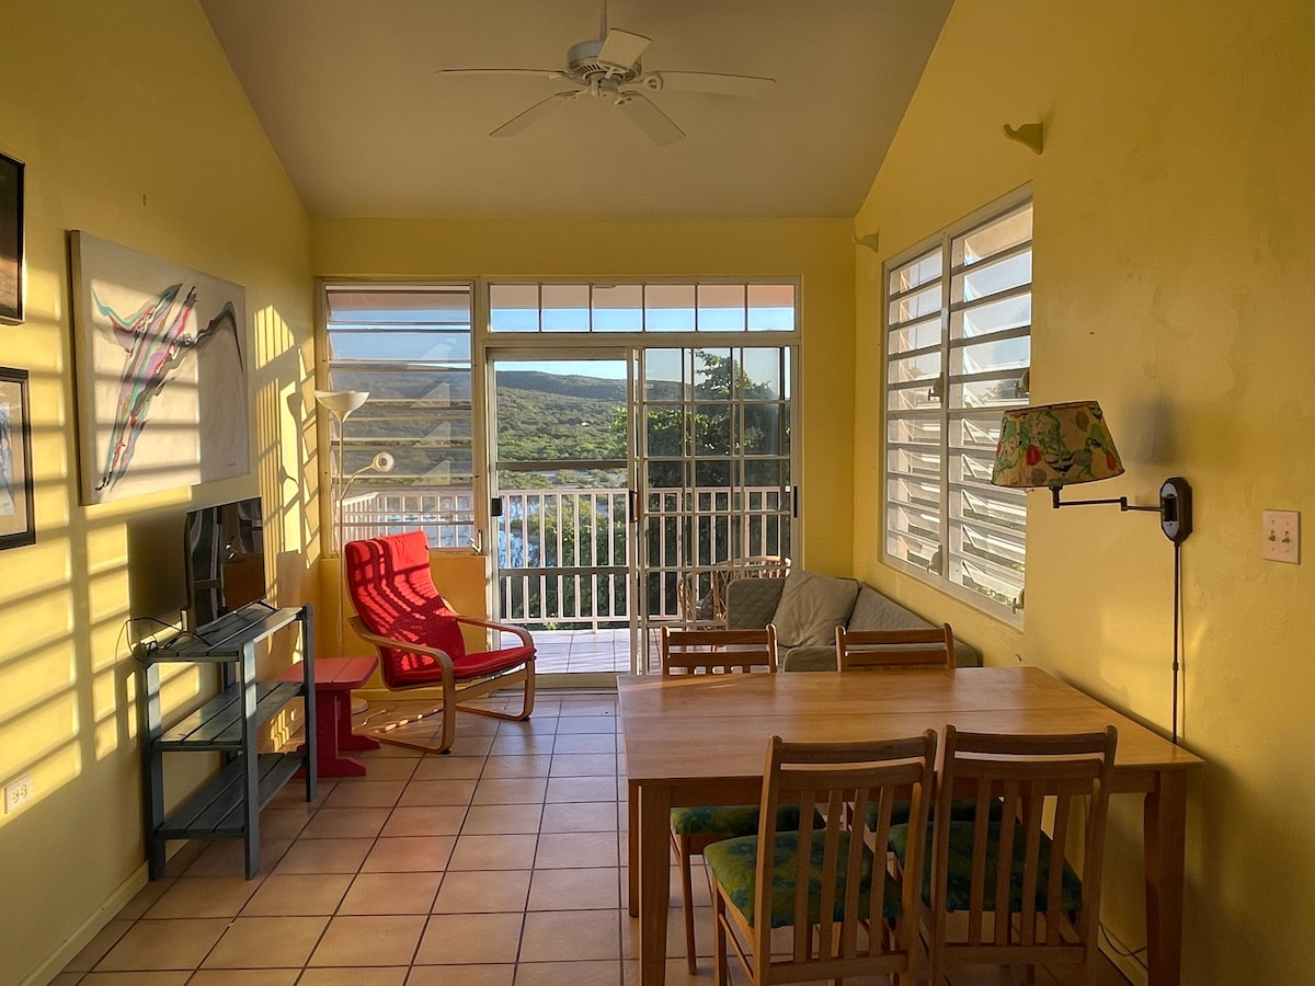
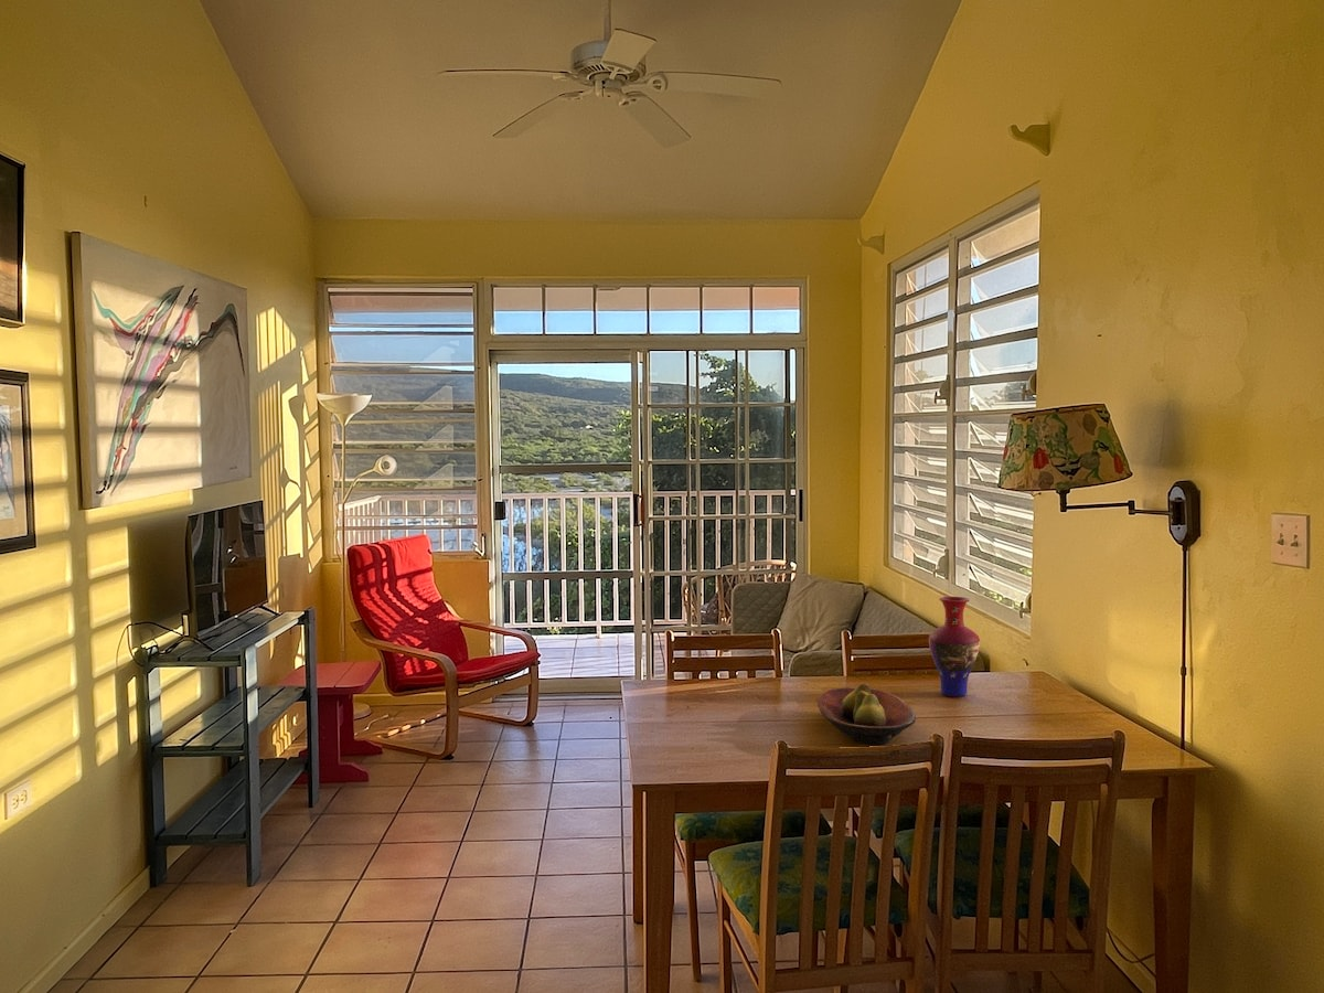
+ fruit bowl (864, 708)
+ vase (953, 645)
